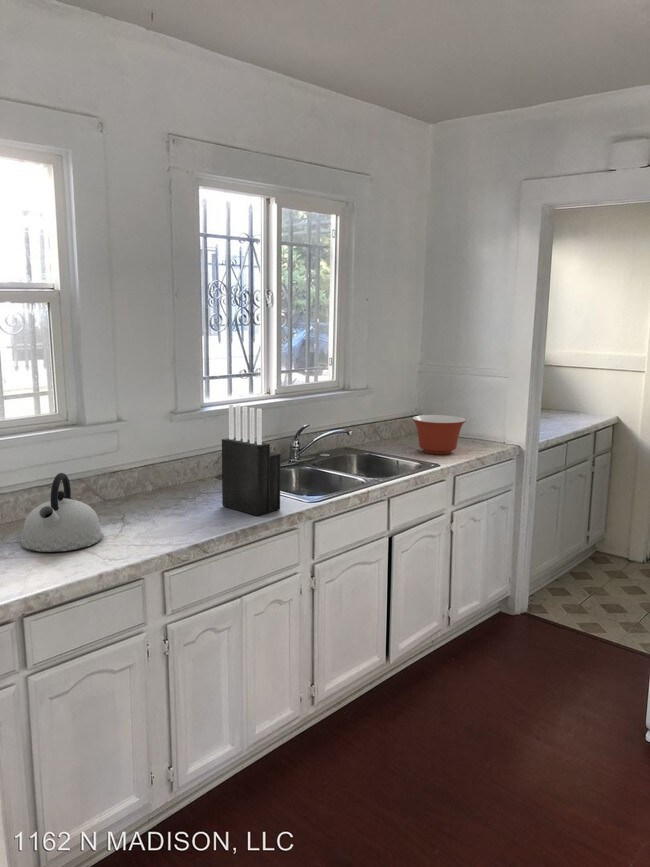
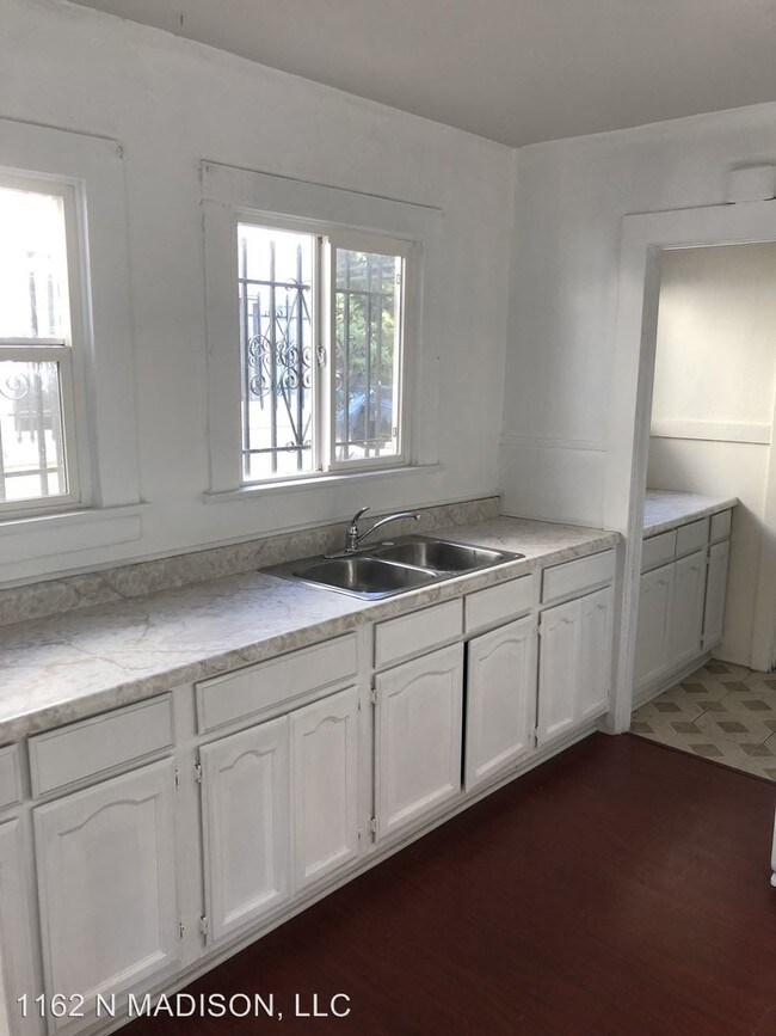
- kettle (59, 507)
- mixing bowl (438, 435)
- knife block (253, 457)
